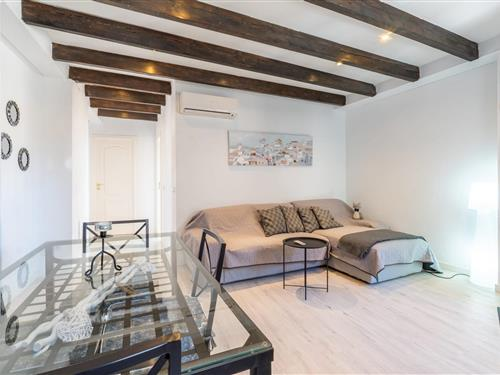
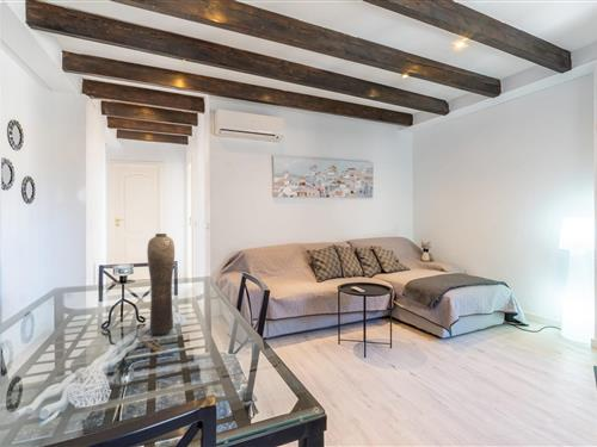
+ vase (161, 283)
